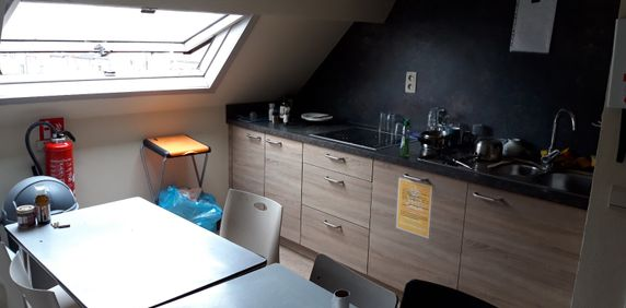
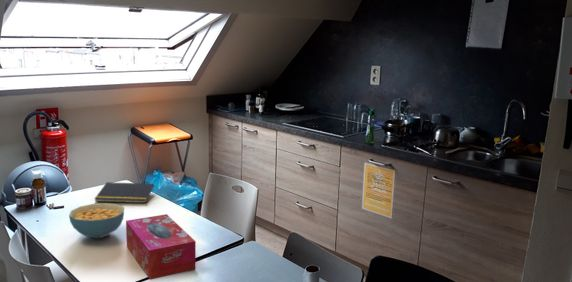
+ cereal bowl (98, 223)
+ notepad (125, 192)
+ tissue box (159, 243)
